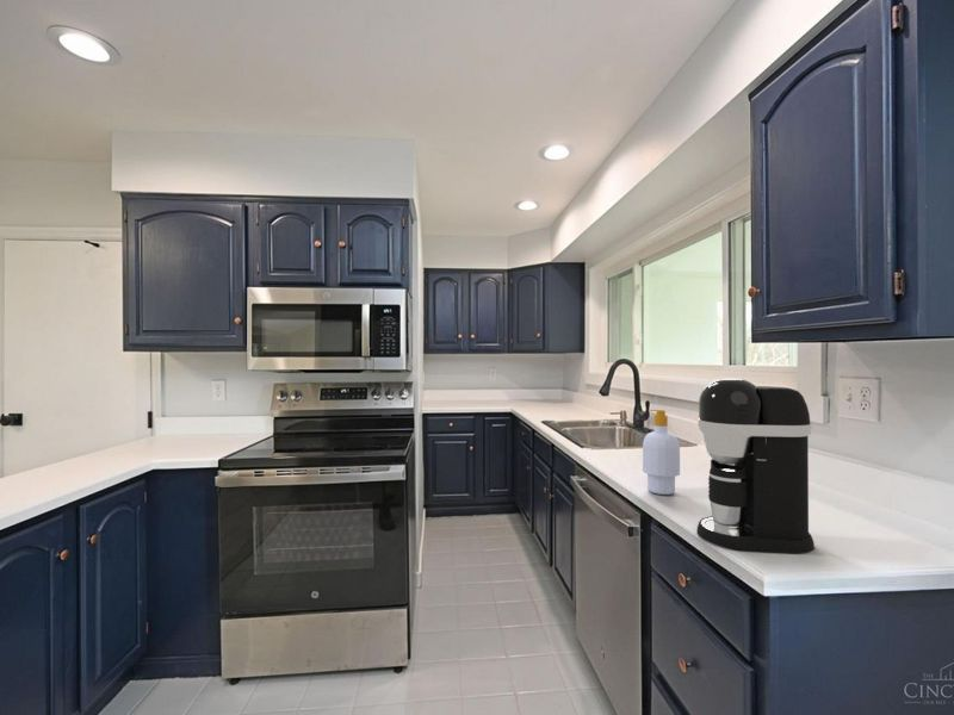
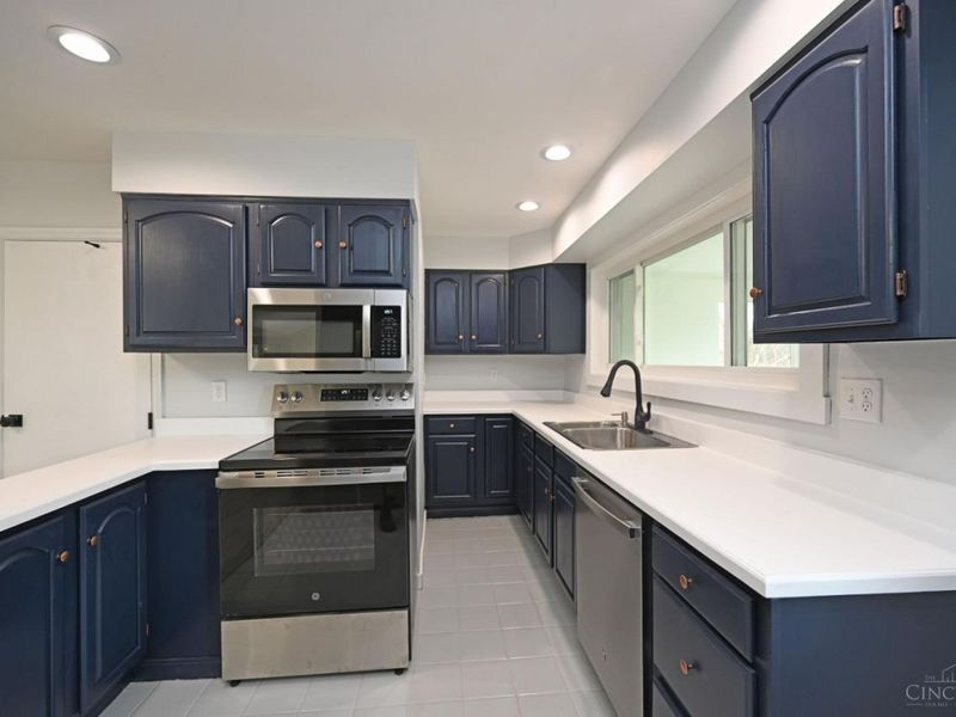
- soap bottle (661, 450)
- coffee maker (752, 458)
